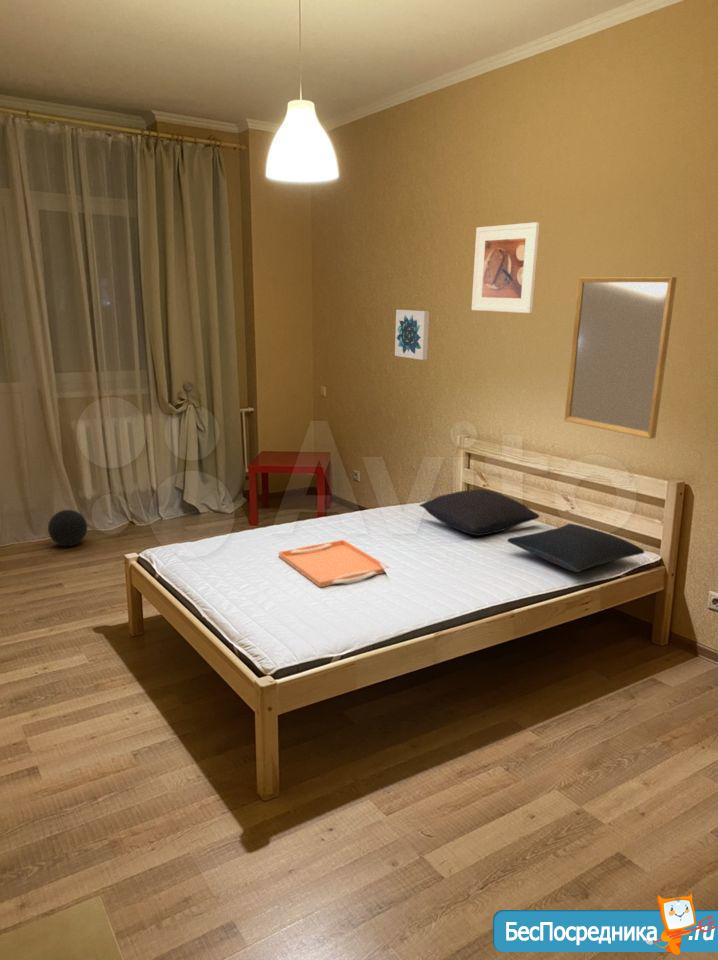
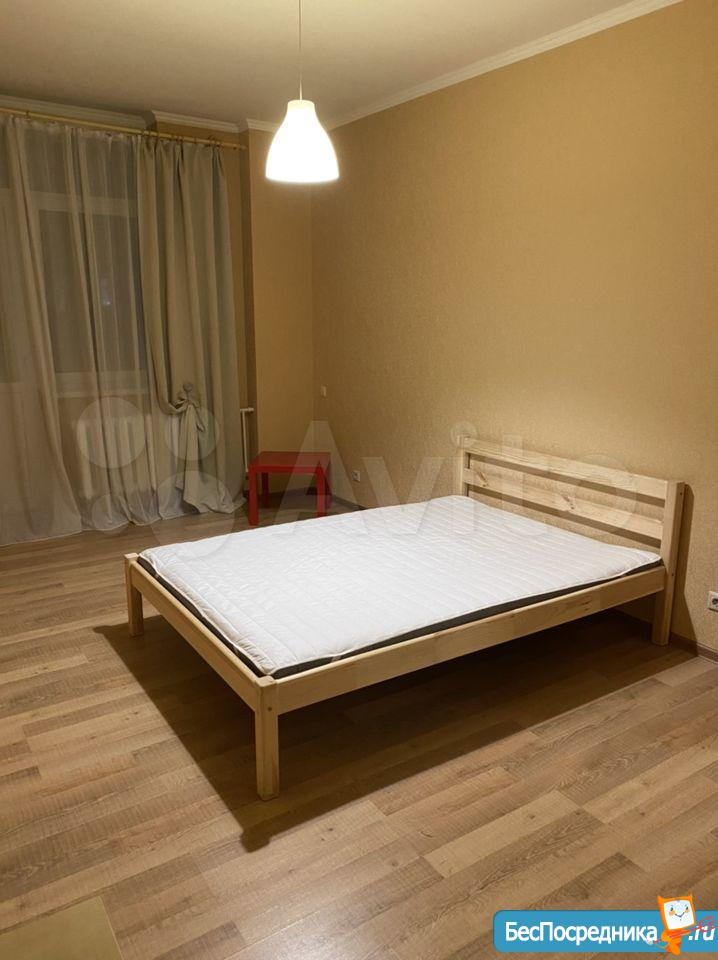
- home mirror (616, 355)
- wall art (411, 334)
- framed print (503, 268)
- ball (67, 527)
- serving tray (332, 561)
- pillow (477, 511)
- pillow (573, 545)
